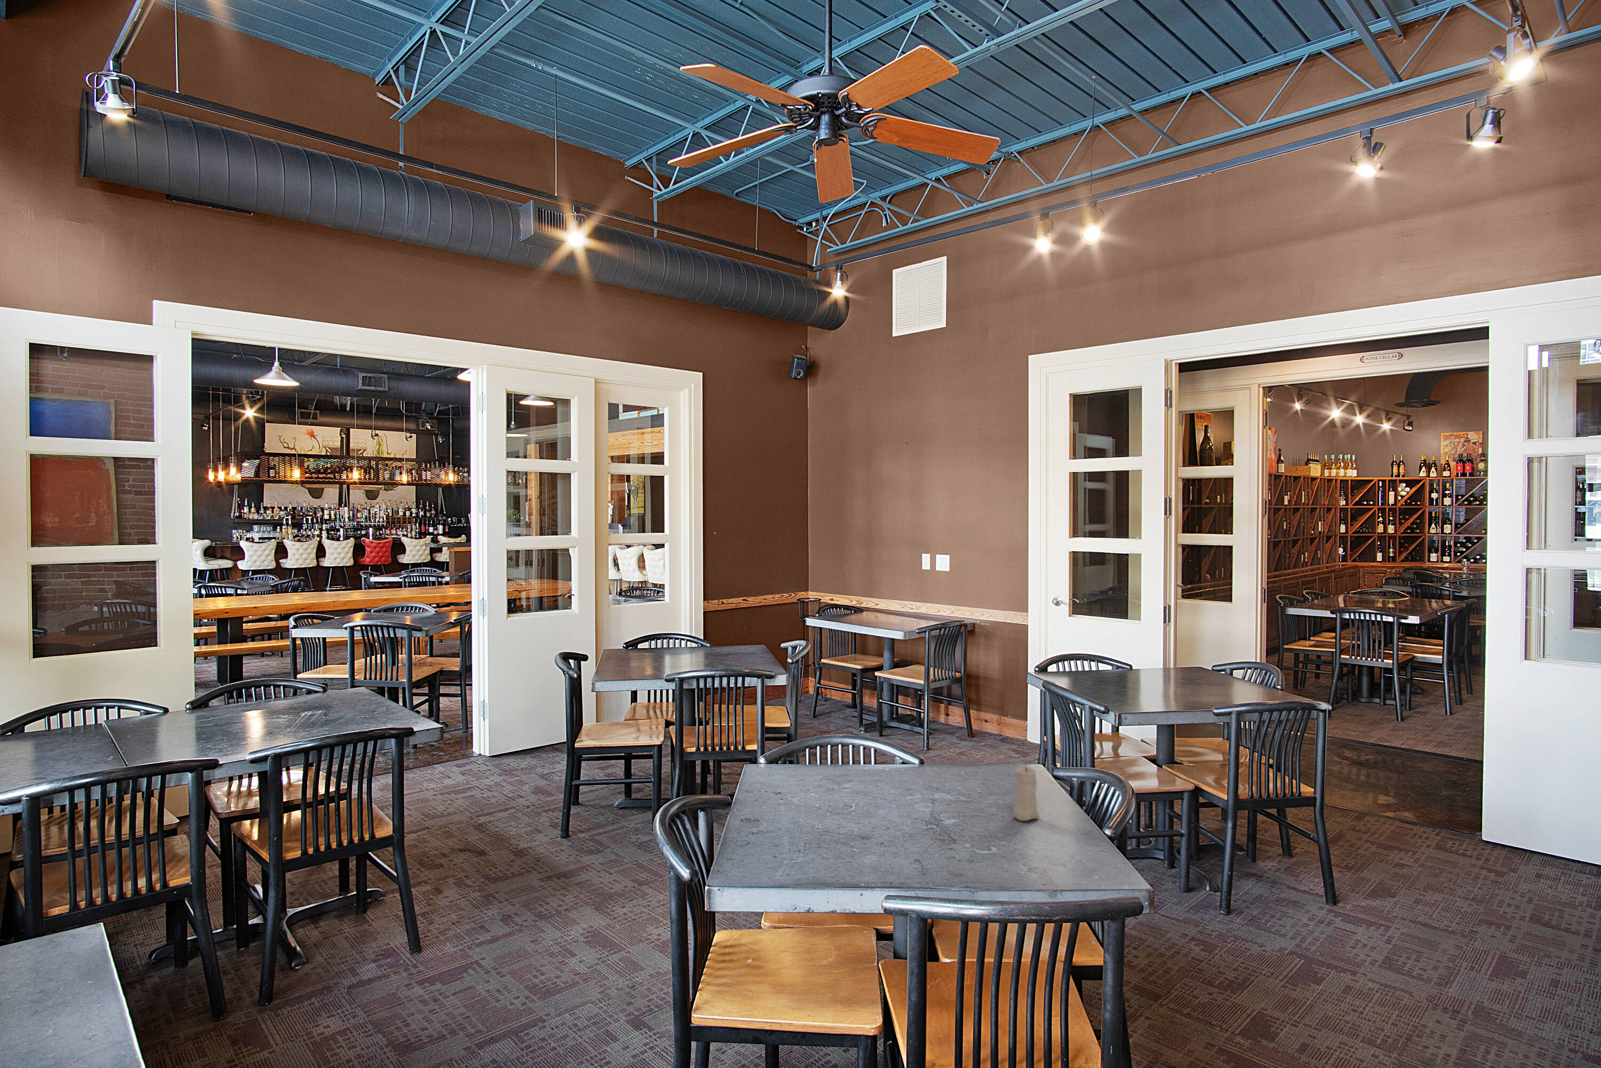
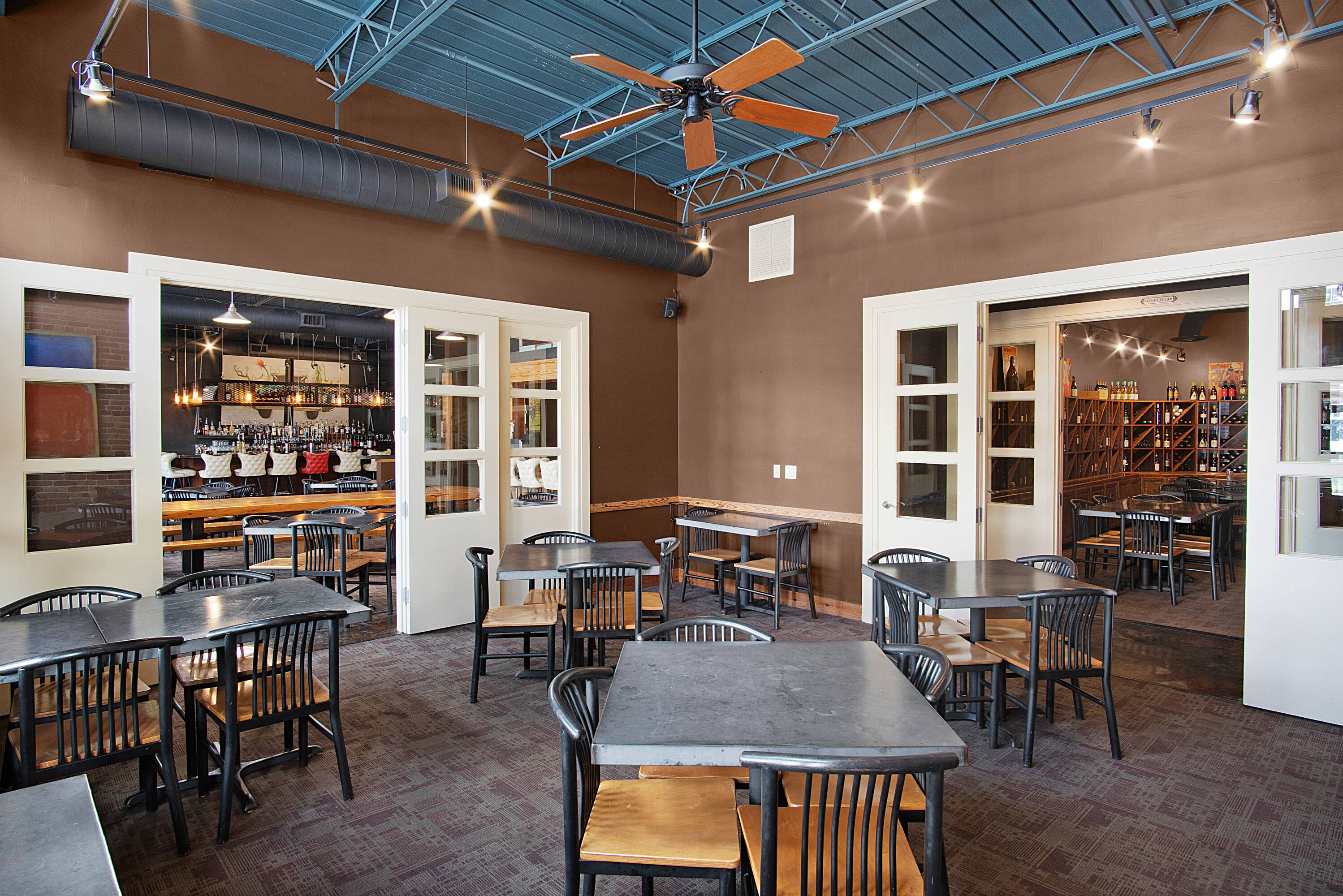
- candle (1025, 790)
